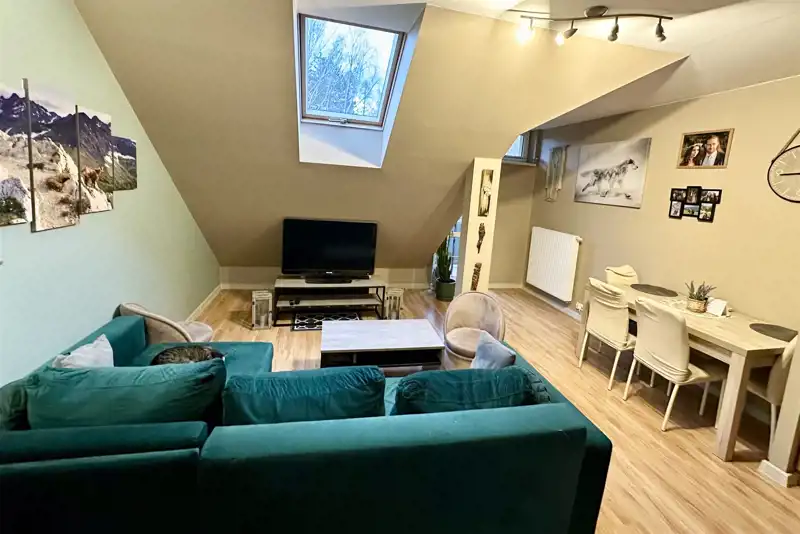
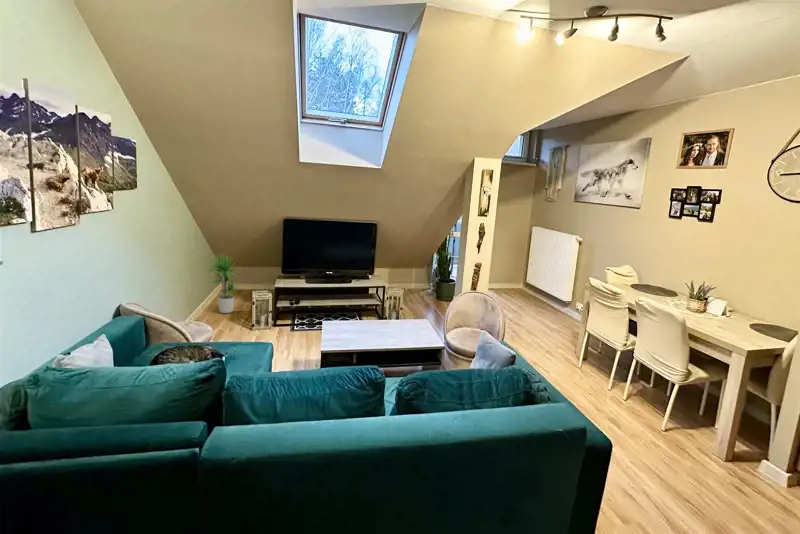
+ potted plant (223, 282)
